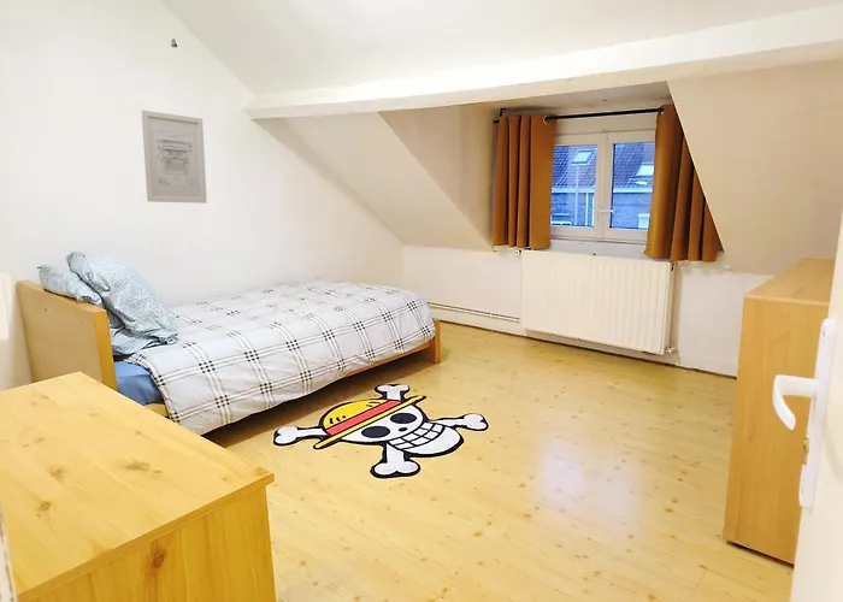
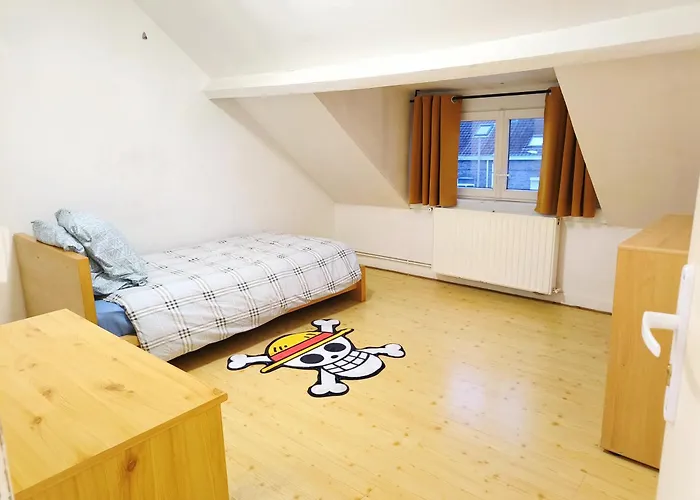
- wall art (175, 159)
